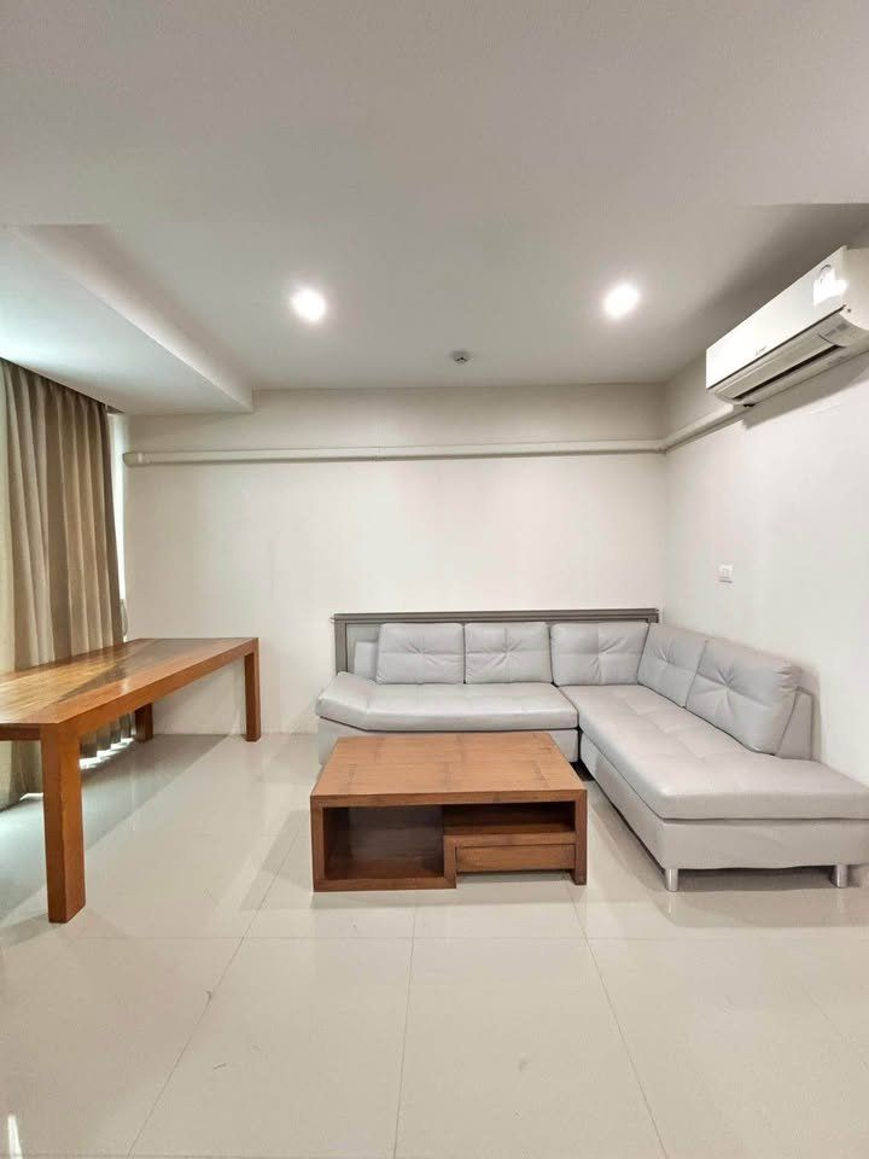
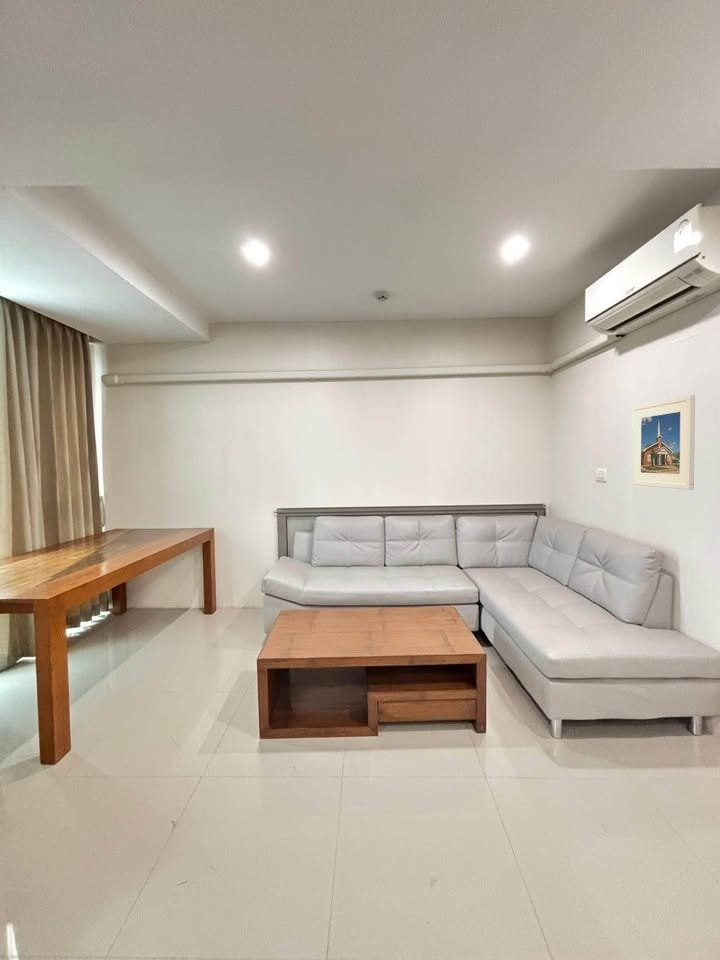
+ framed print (660, 444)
